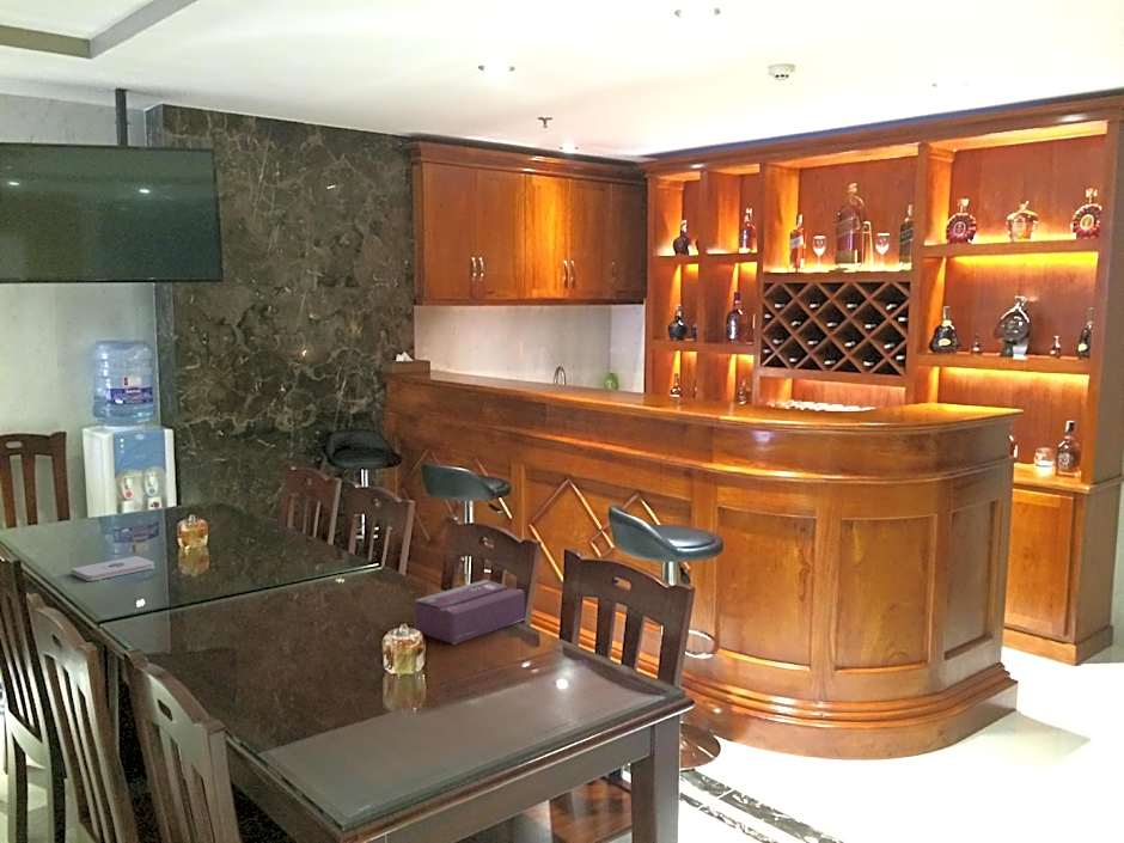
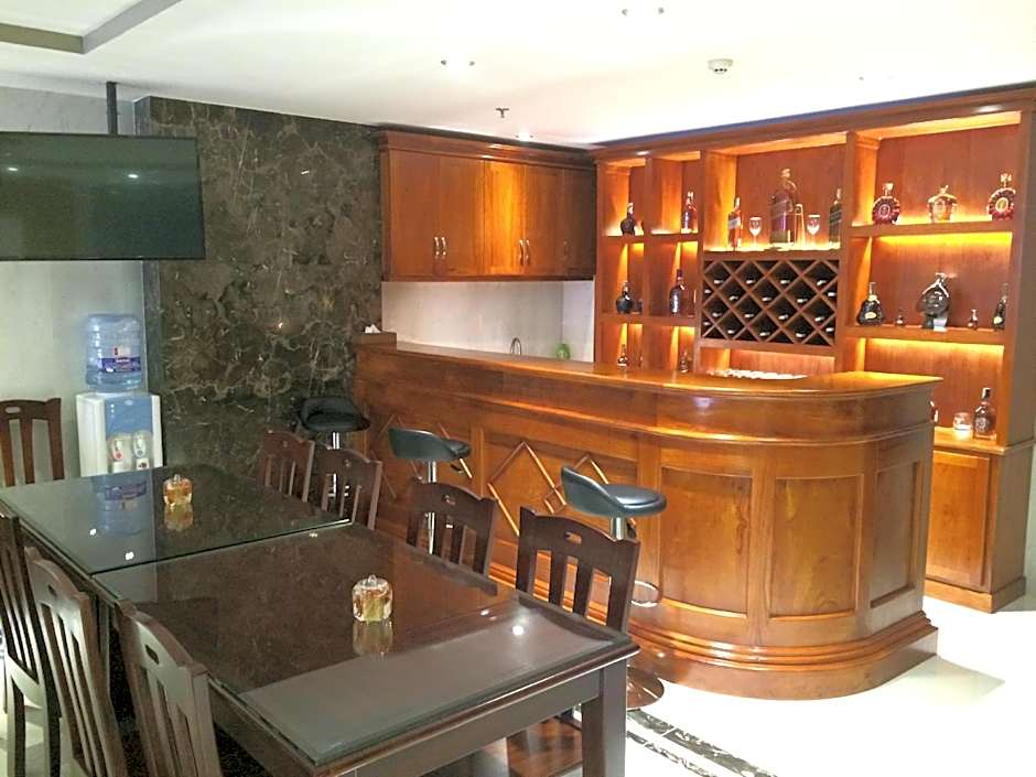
- tissue box (470, 610)
- notepad (114, 568)
